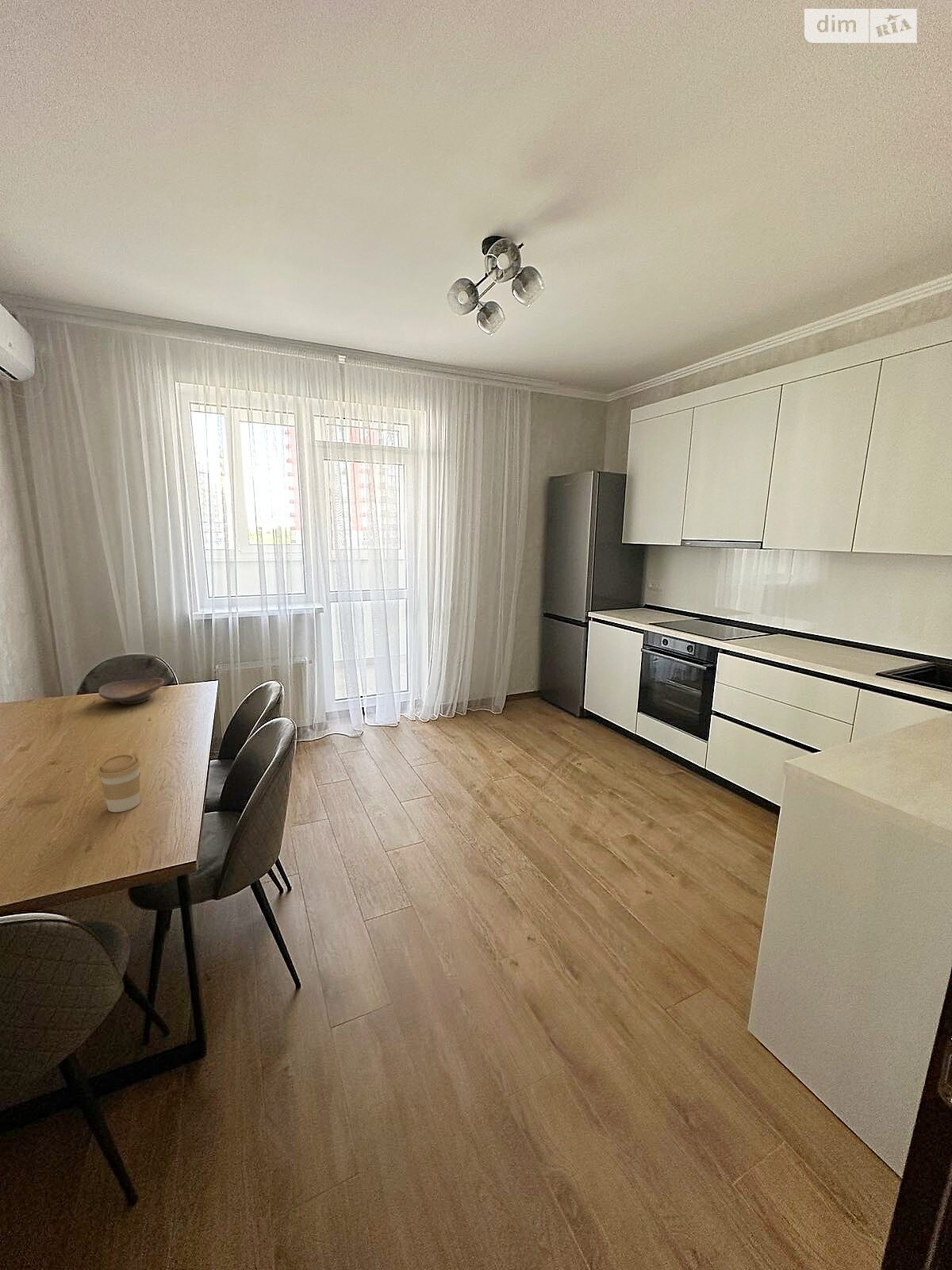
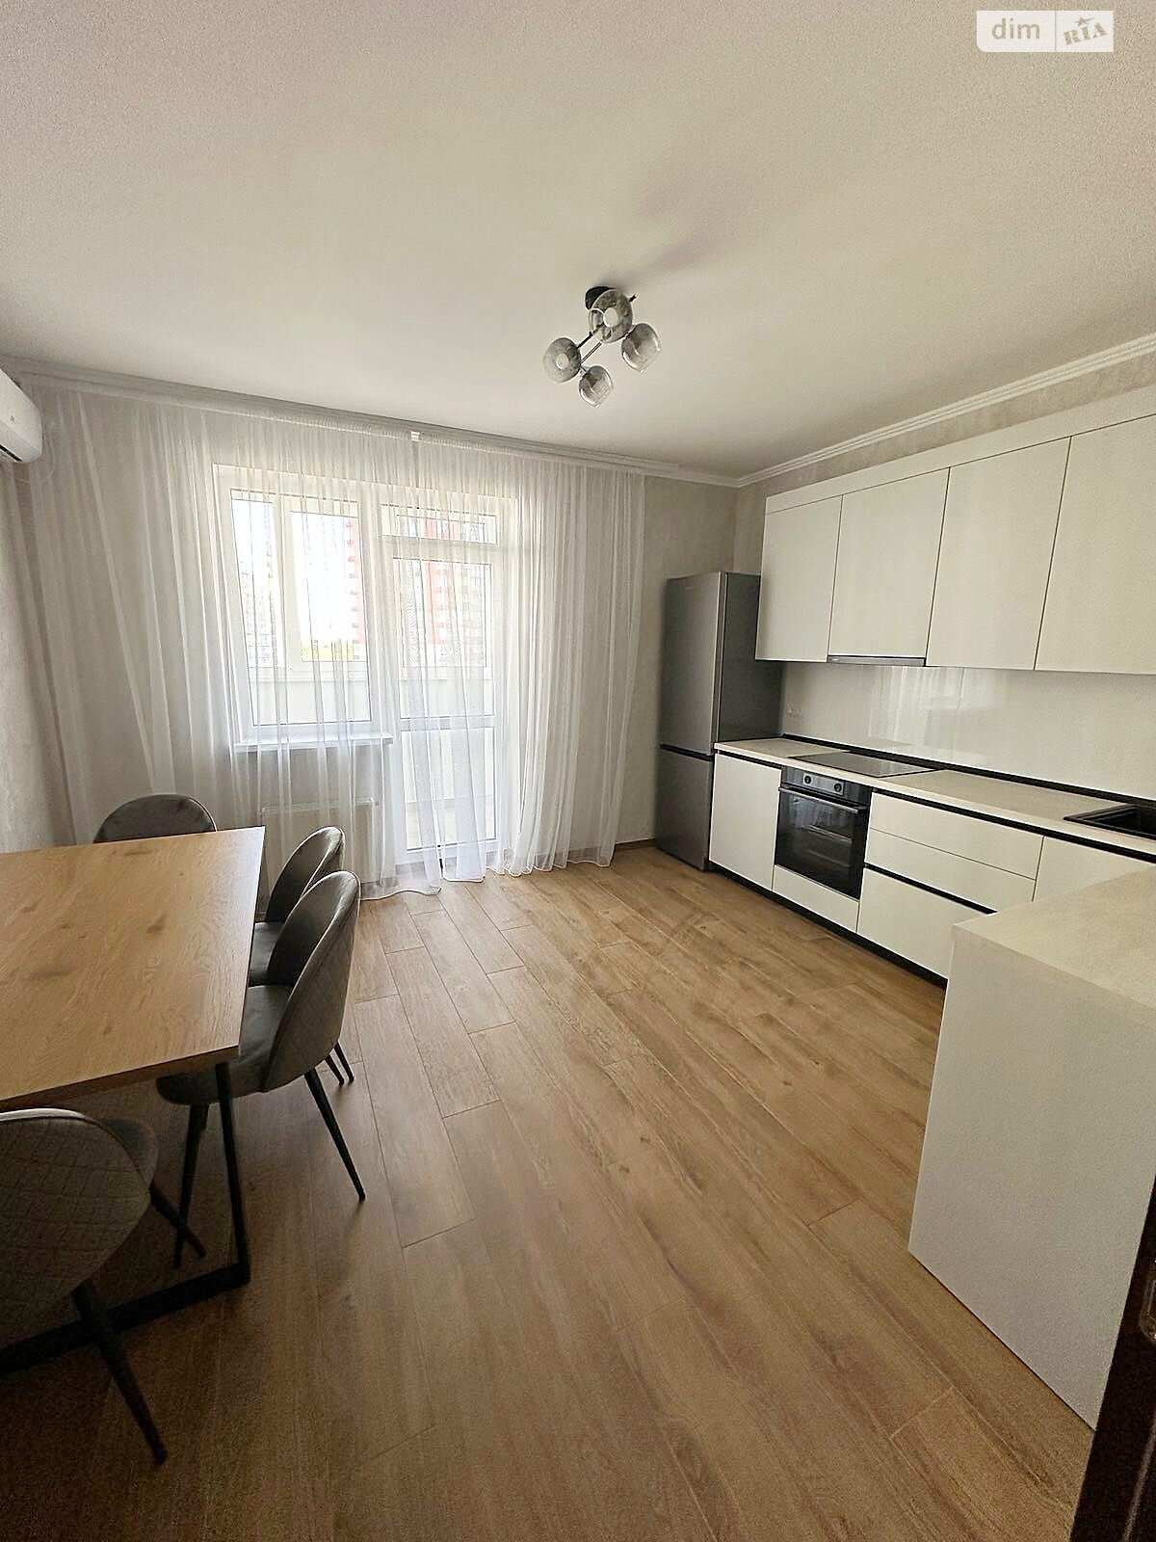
- decorative bowl (132, 692)
- coffee cup (121, 782)
